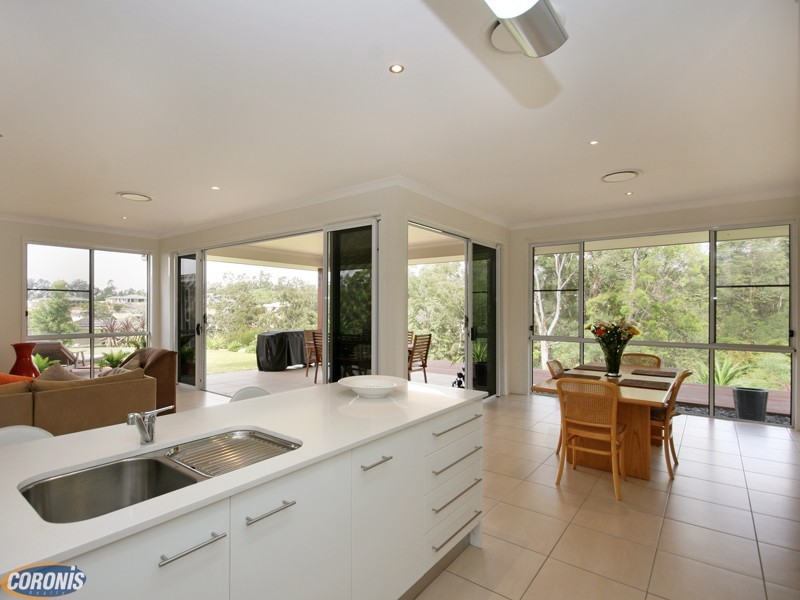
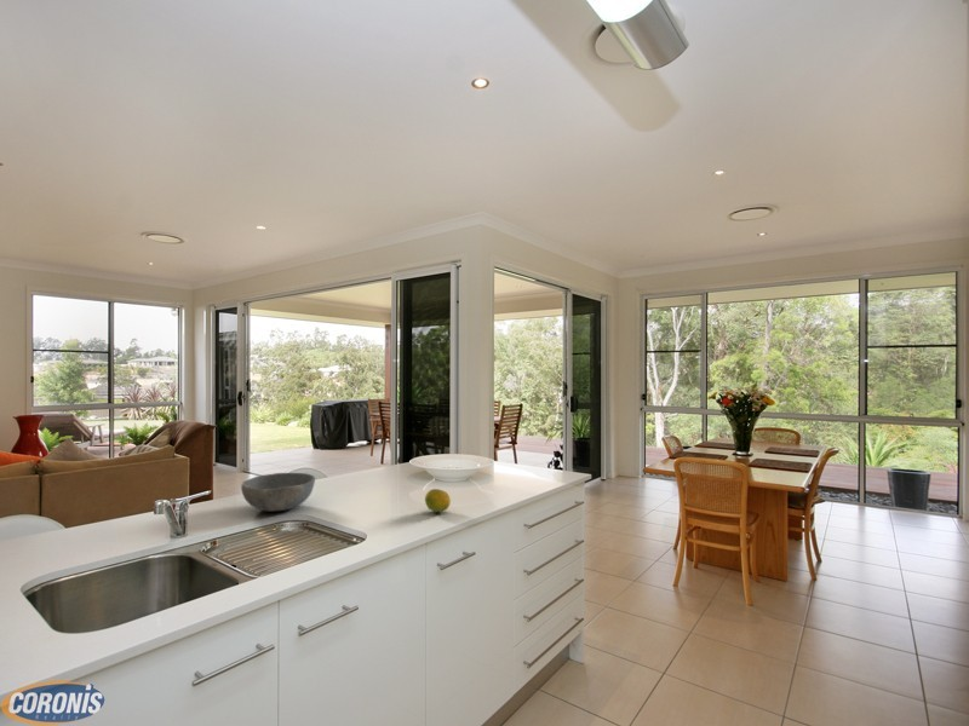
+ bowl (279, 492)
+ fruit (437, 500)
